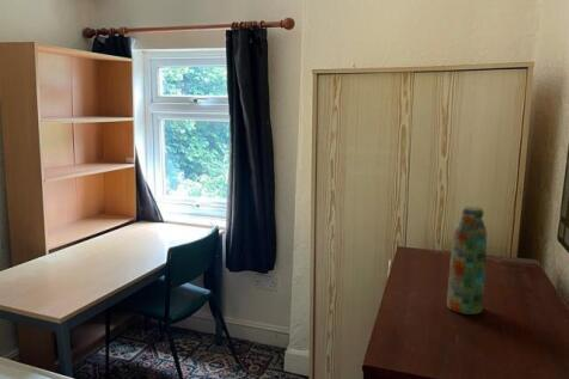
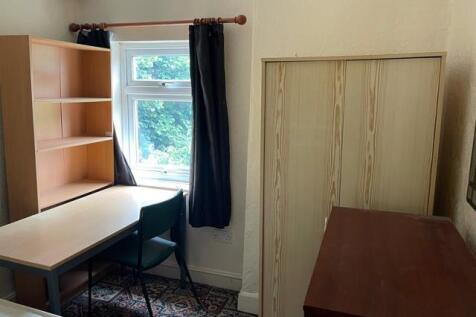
- water bottle (467, 258)
